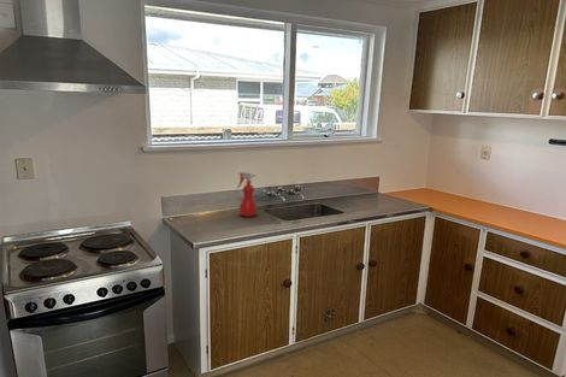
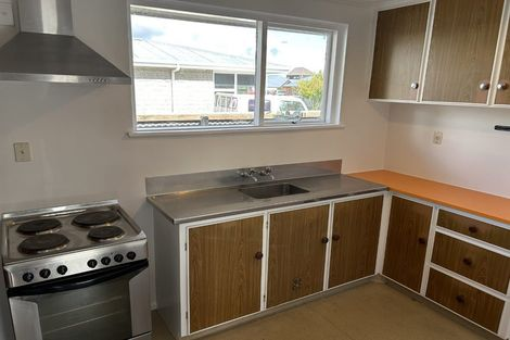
- spray bottle (246, 193)
